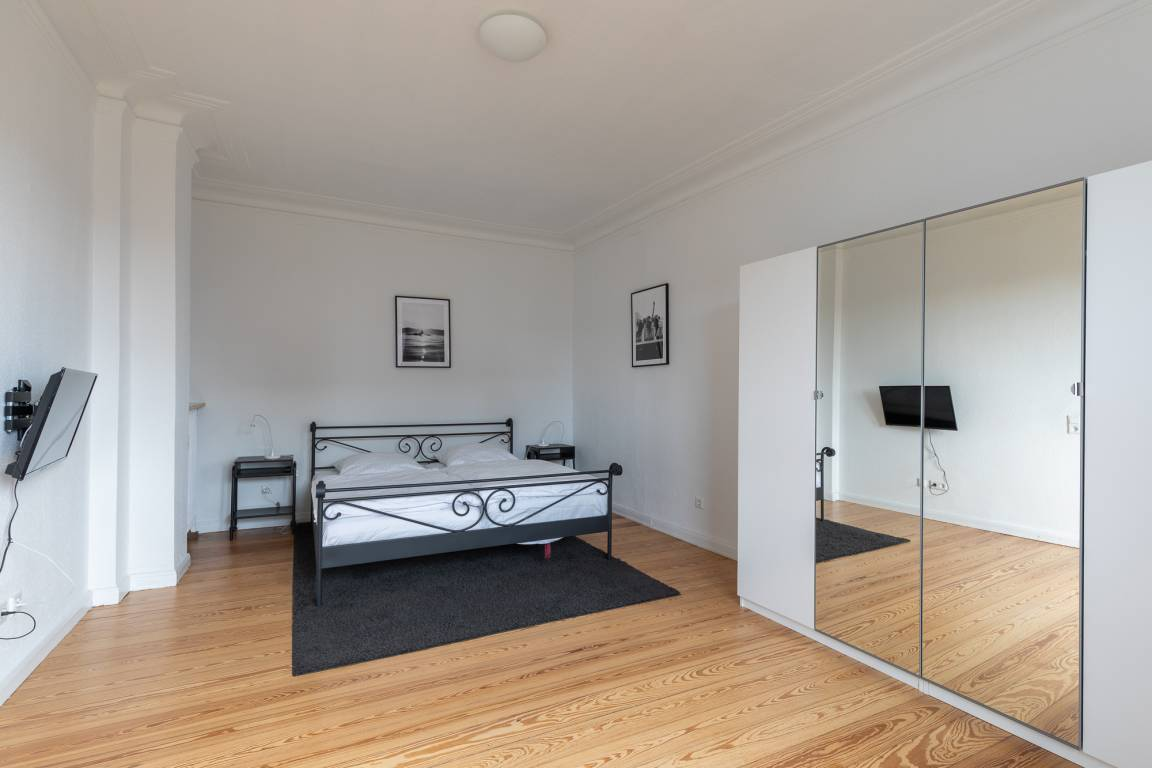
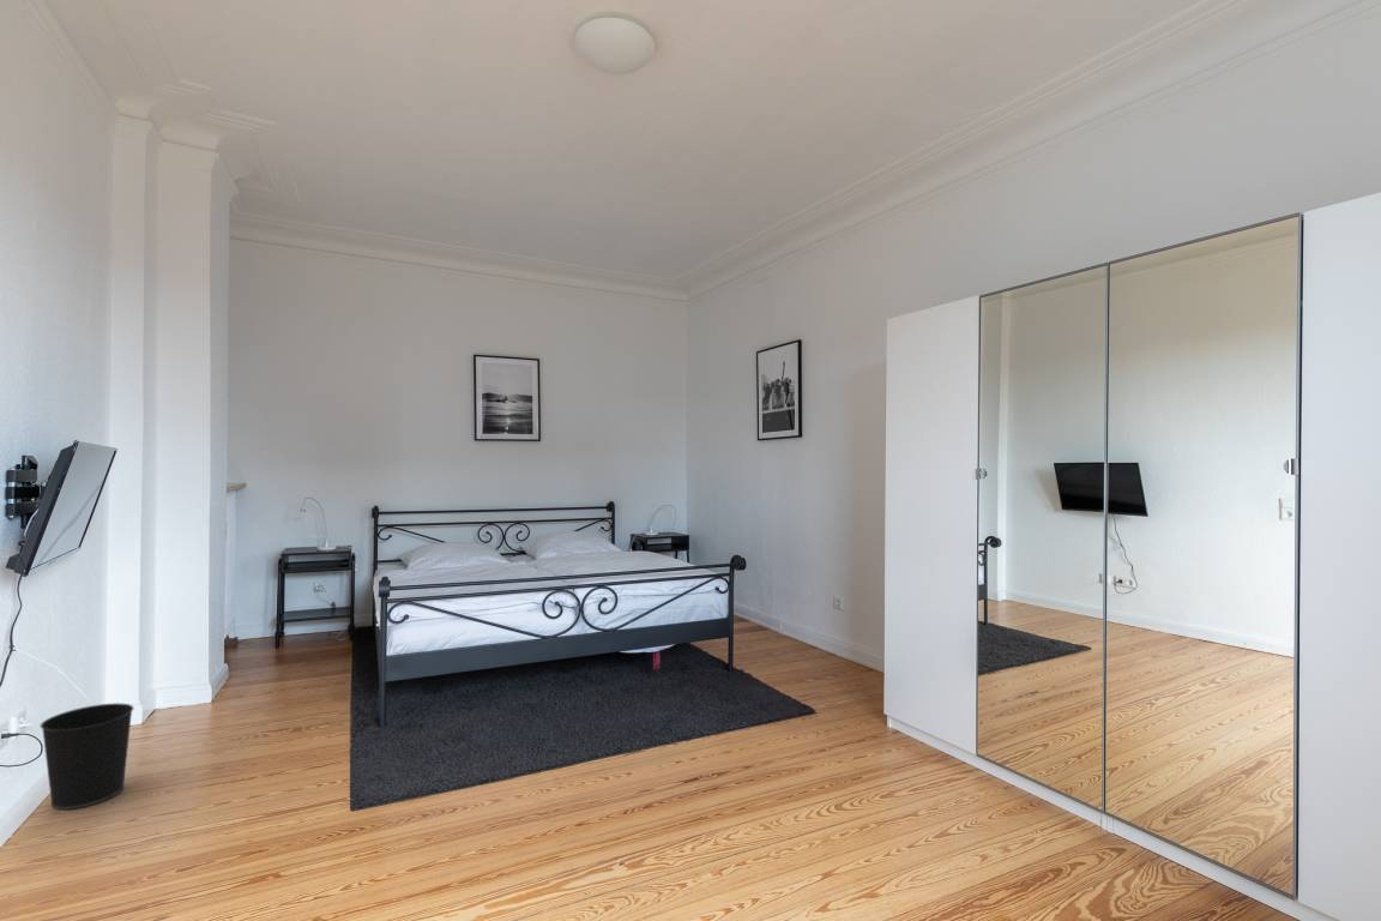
+ wastebasket (88, 756)
